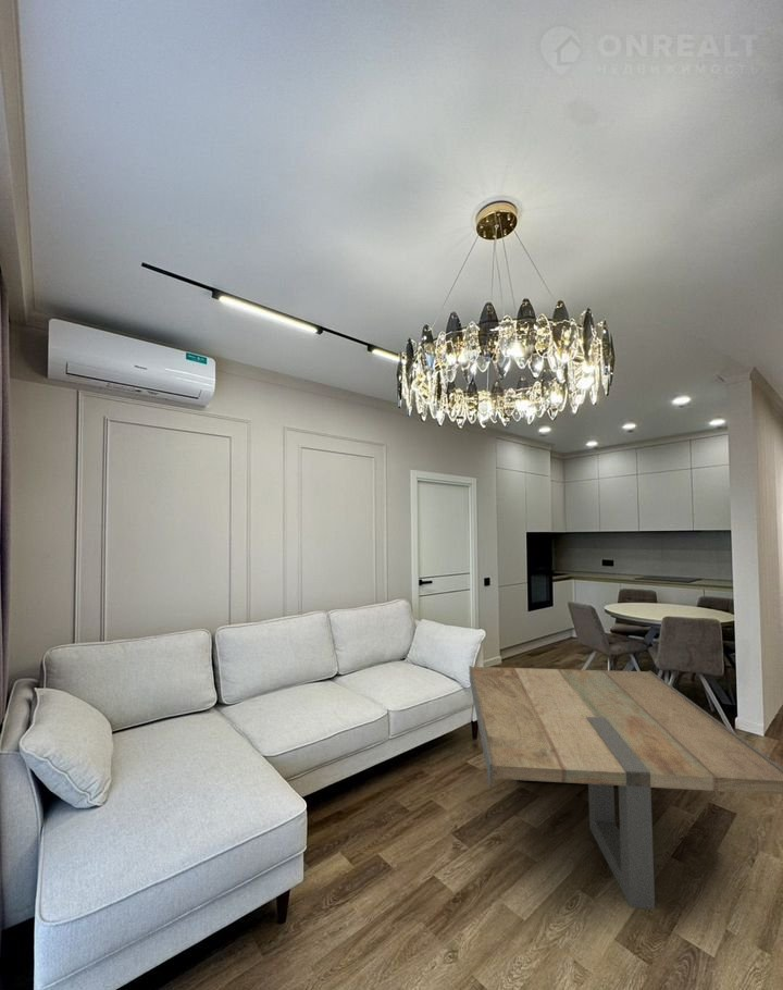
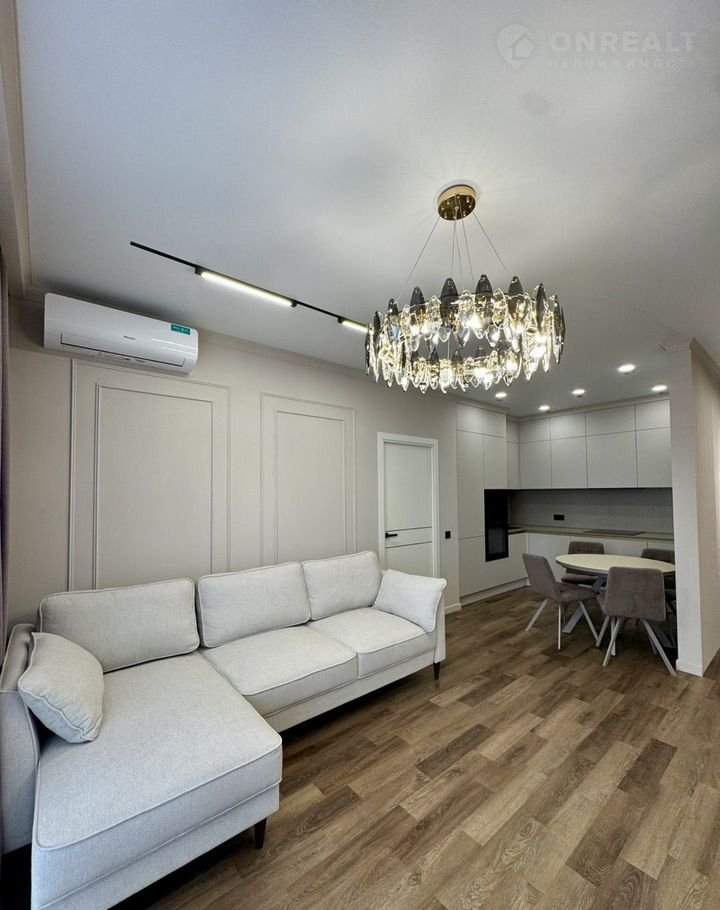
- coffee table (589, 759)
